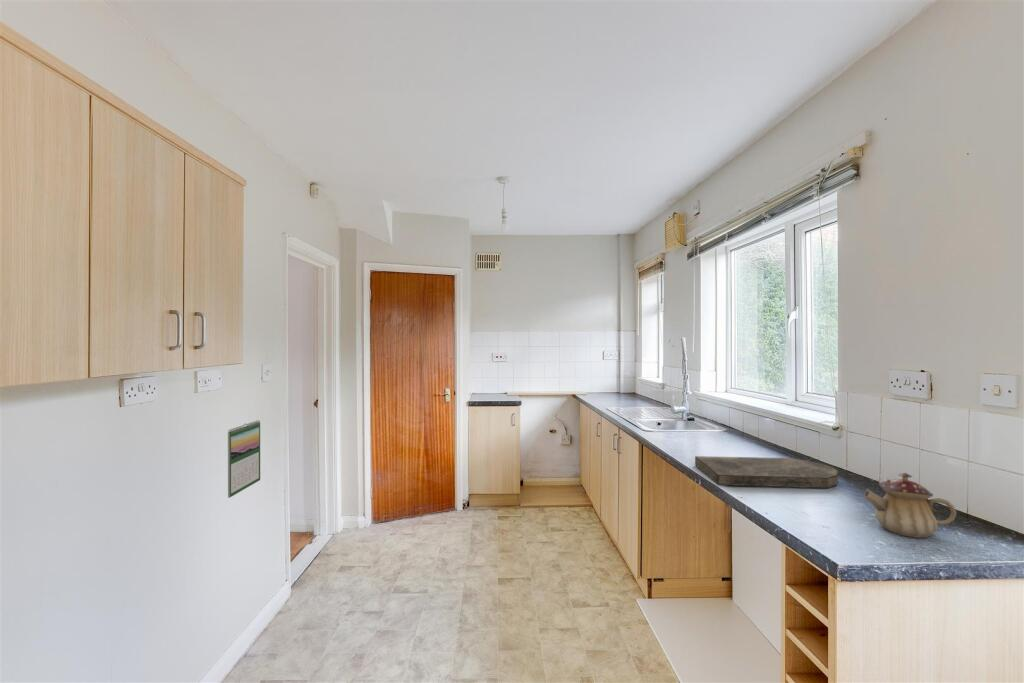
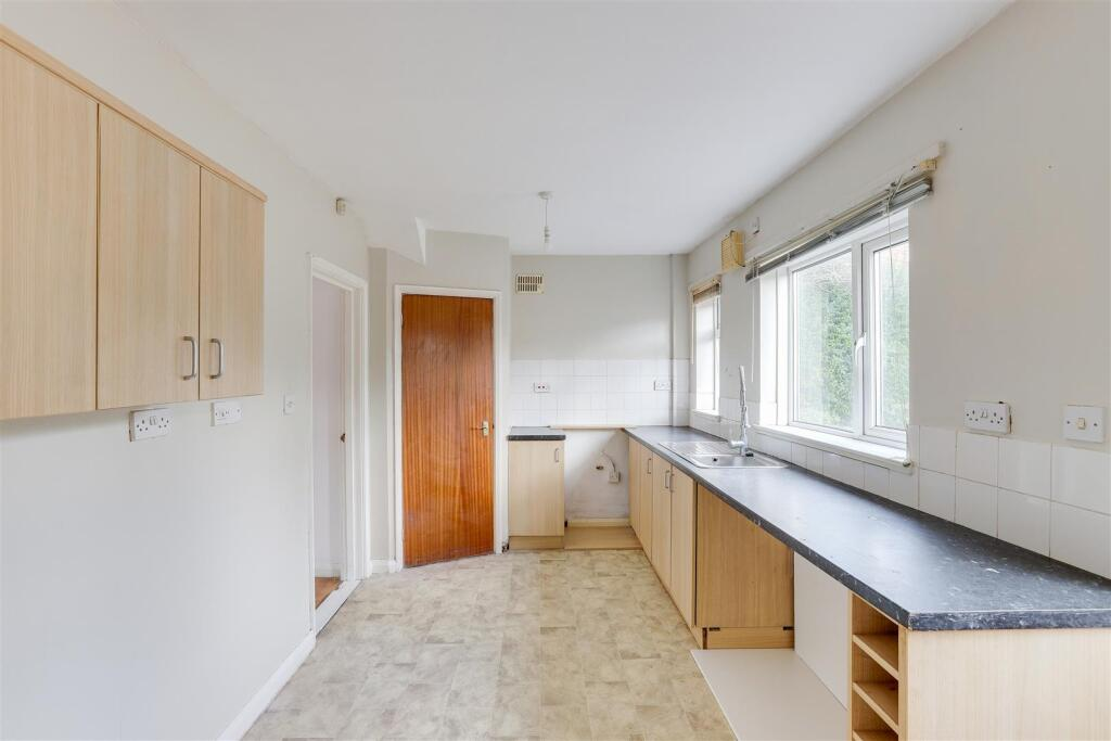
- cutting board (768, 471)
- teapot (909, 501)
- calendar (245, 455)
